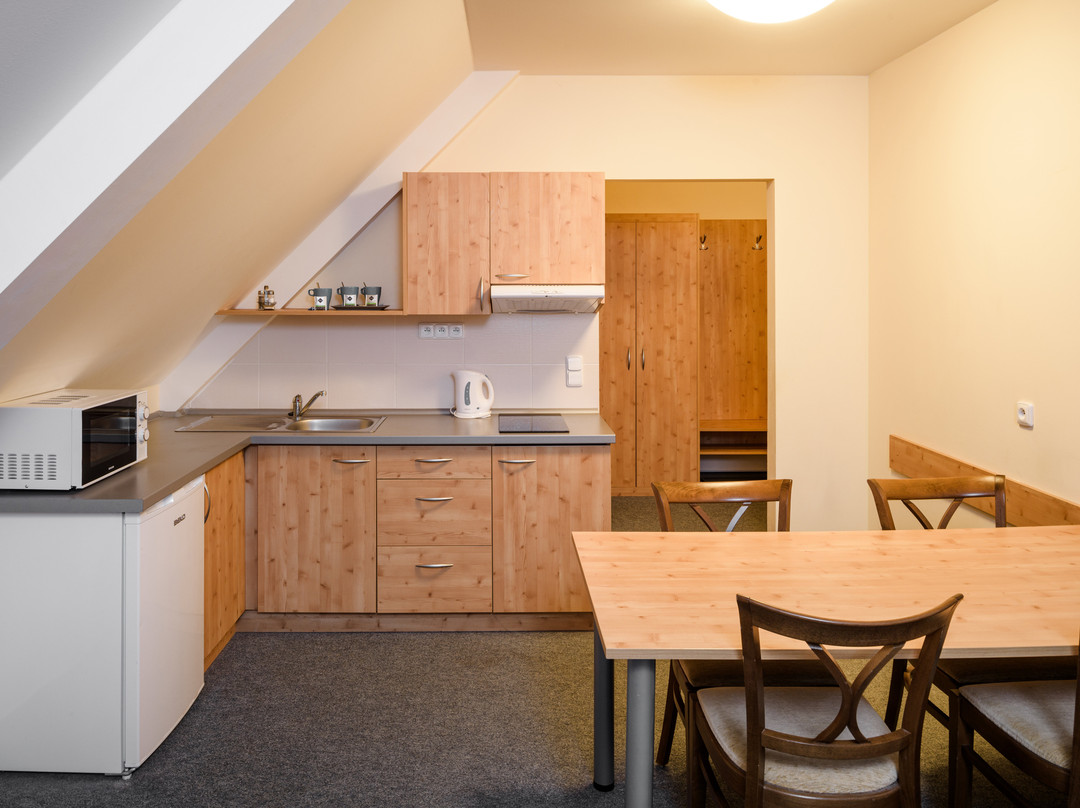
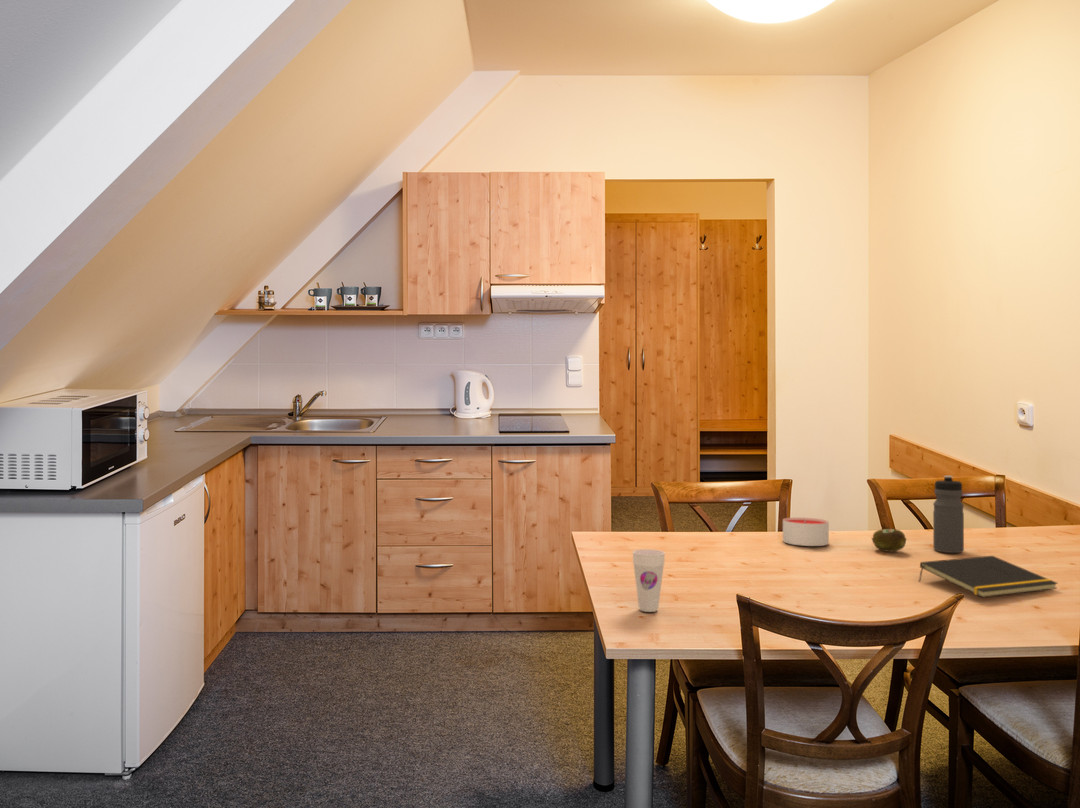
+ fruit (889, 540)
+ candle (805, 530)
+ notepad (987, 575)
+ cup (648, 580)
+ water bottle (948, 513)
